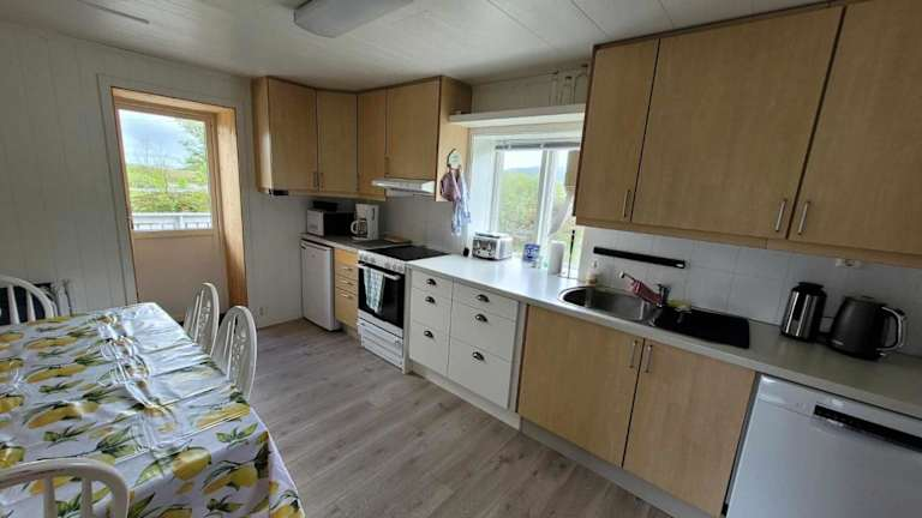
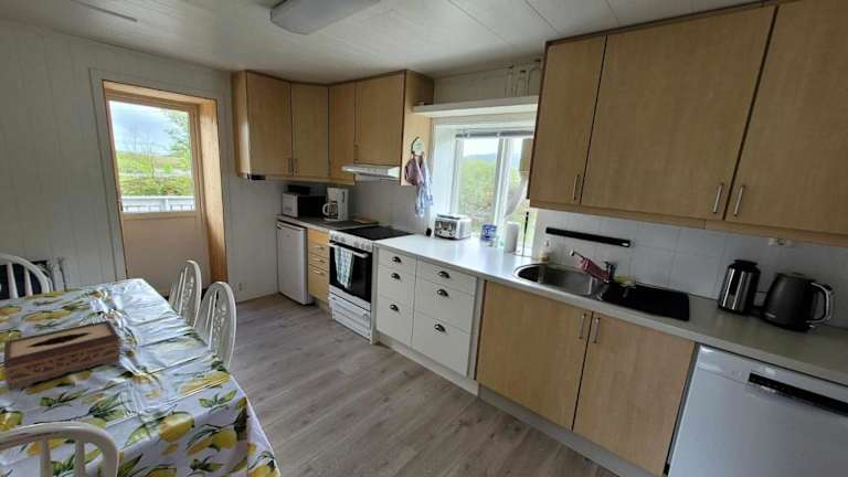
+ tissue box (64, 351)
